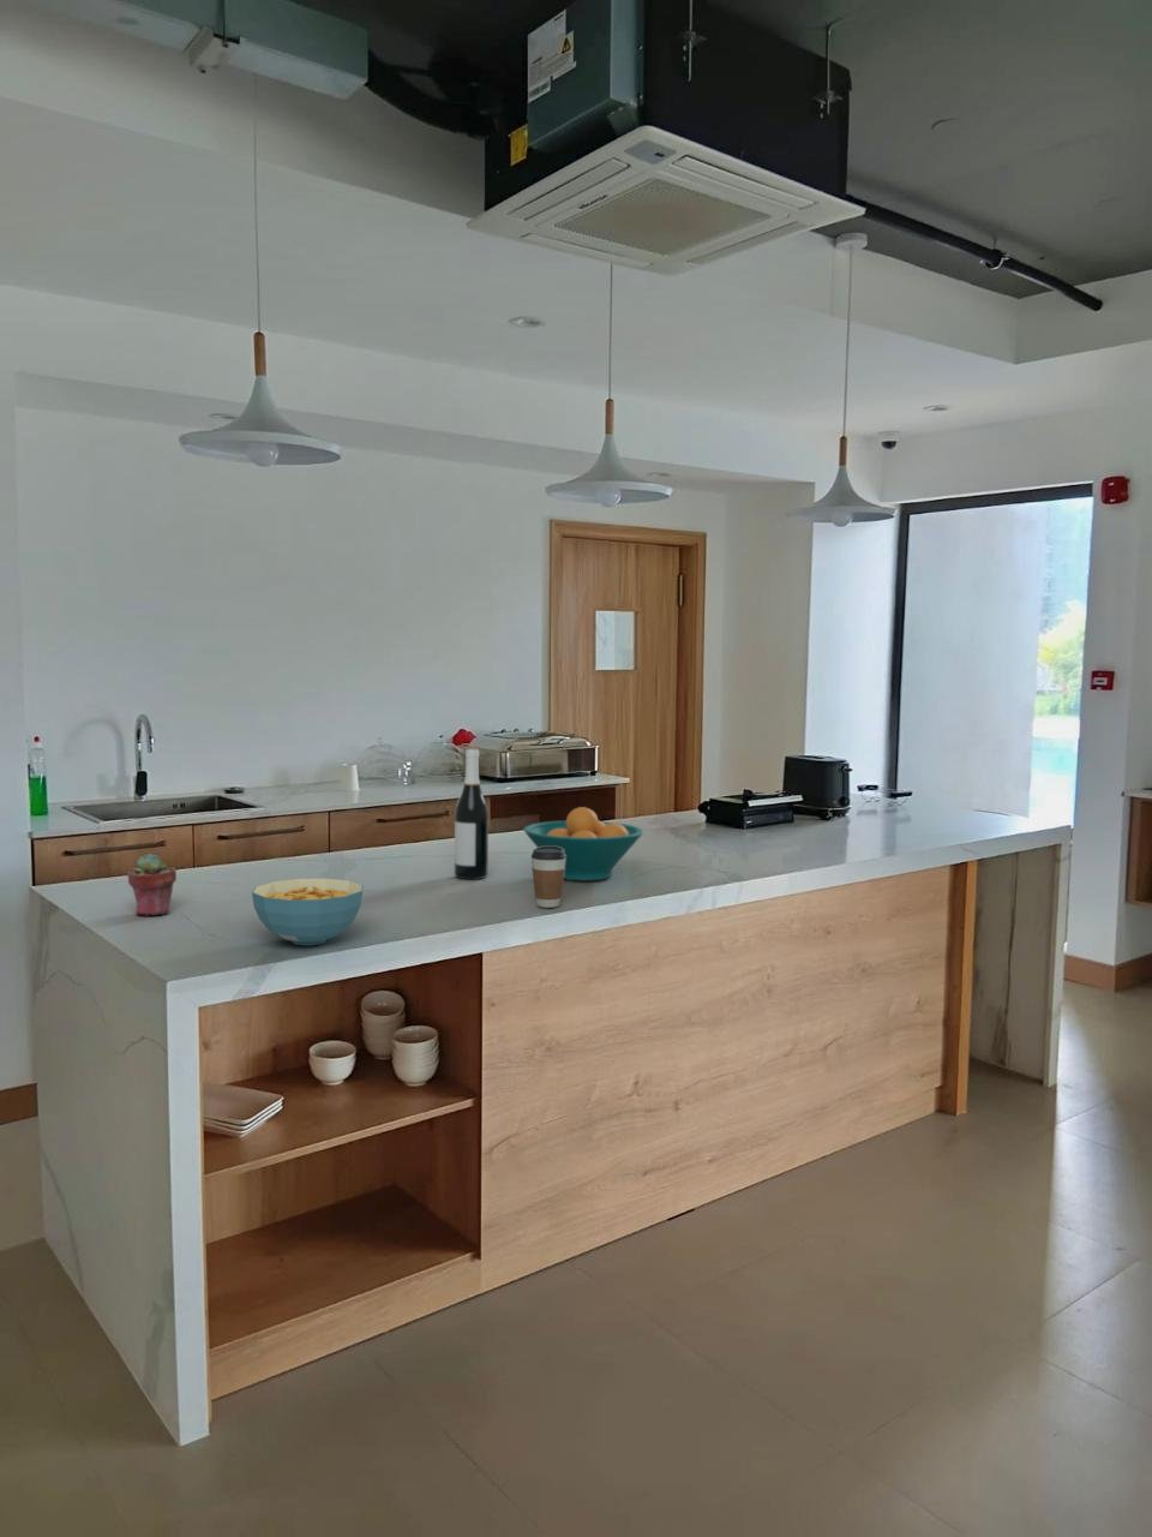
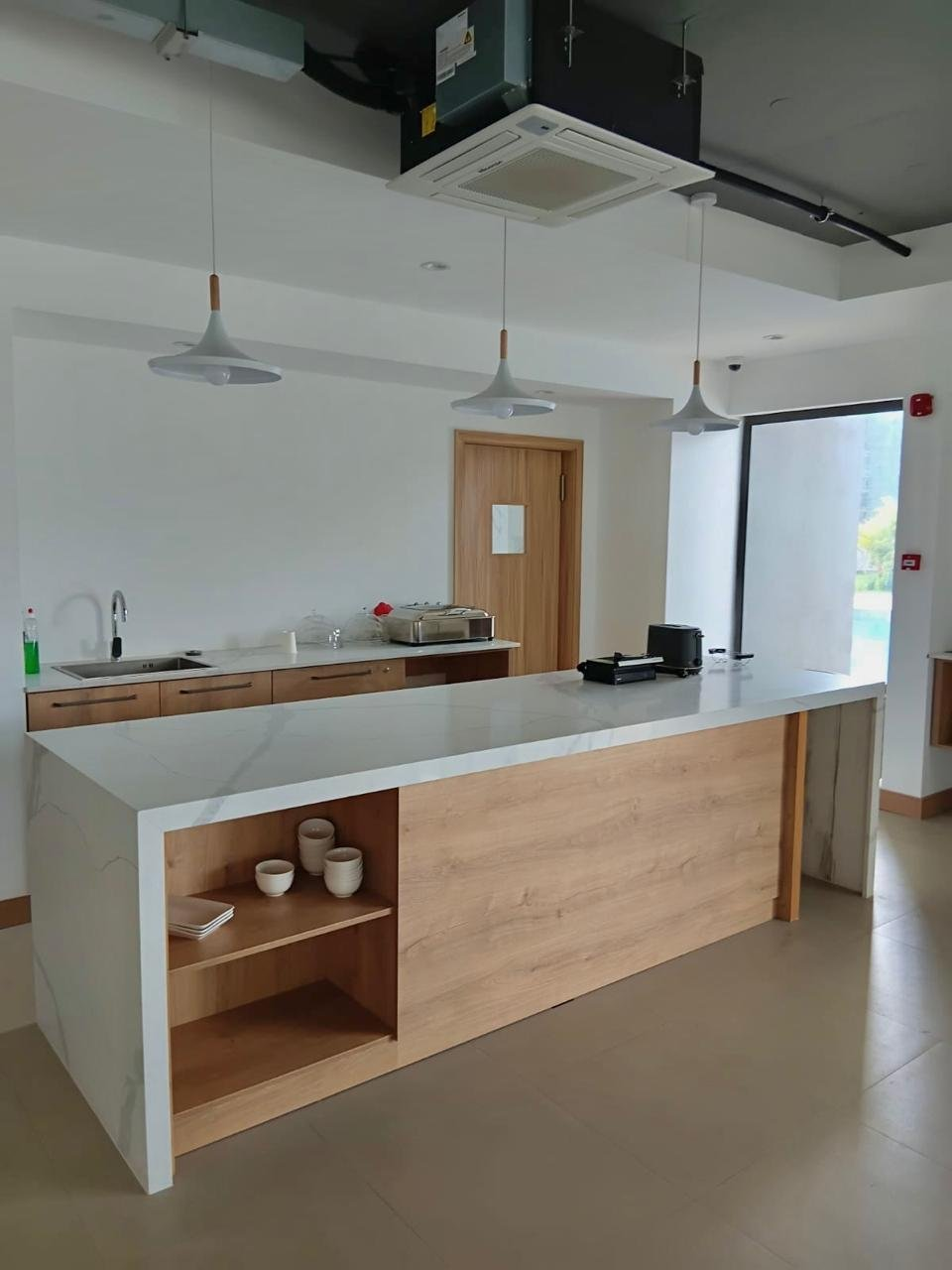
- potted succulent (152, 882)
- wine bottle (472, 812)
- coffee cup (547, 876)
- fruit bowl (583, 842)
- cereal bowl (309, 915)
